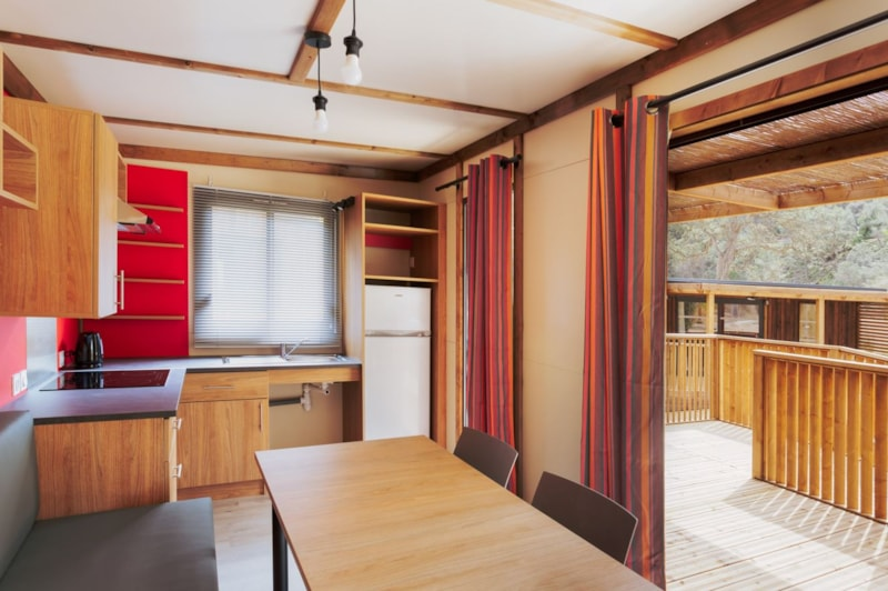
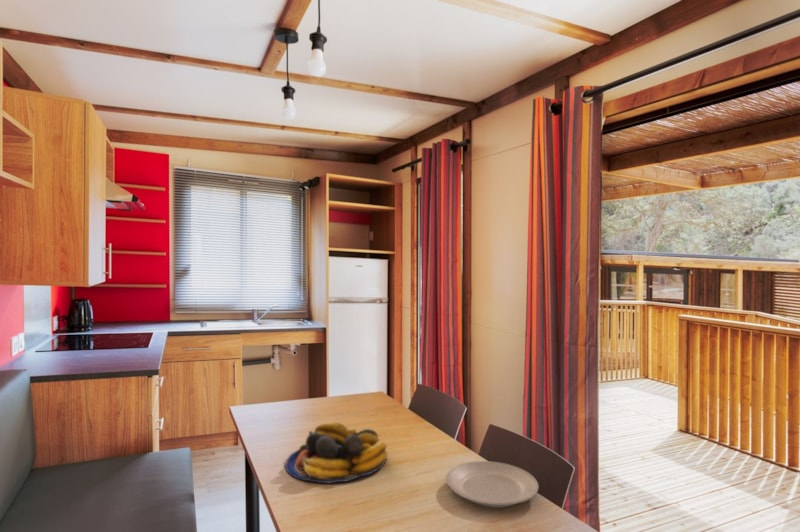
+ plate (491, 485)
+ fruit bowl (336, 442)
